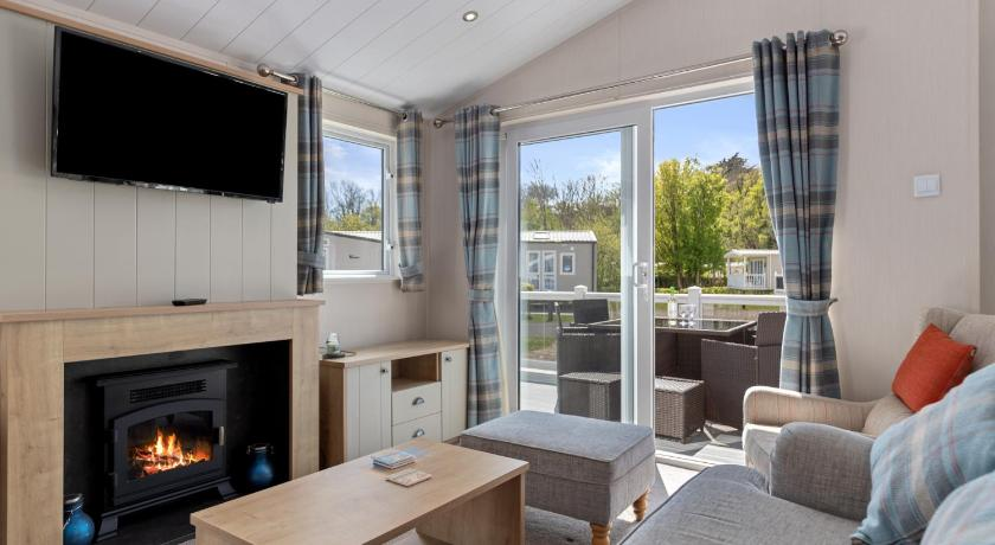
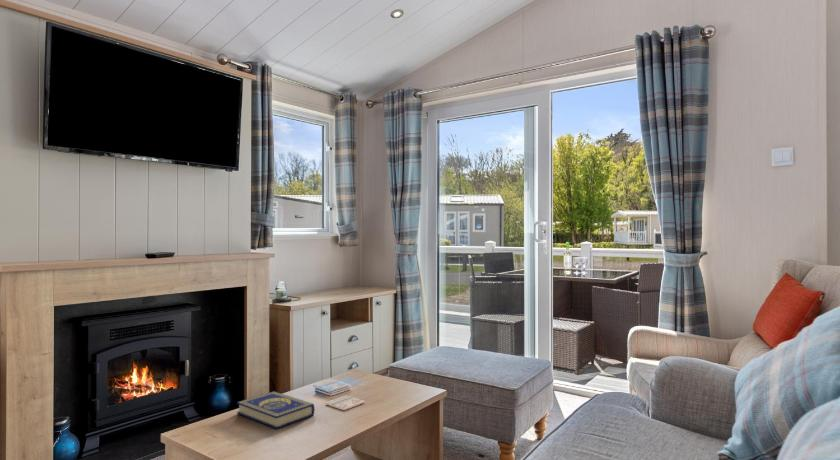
+ book (274, 408)
